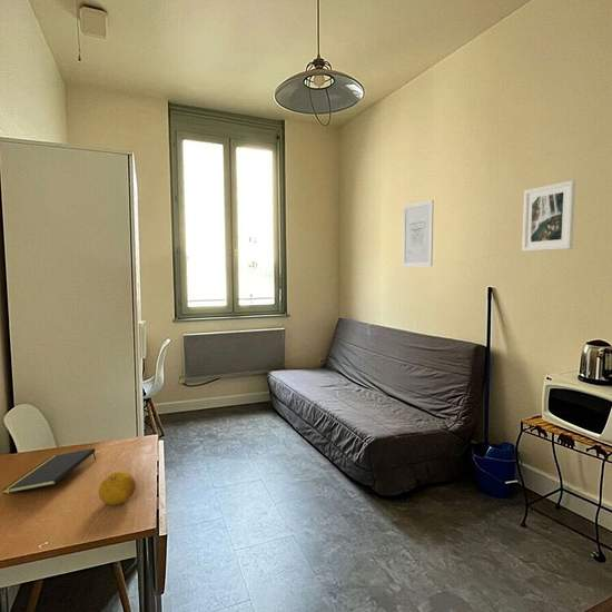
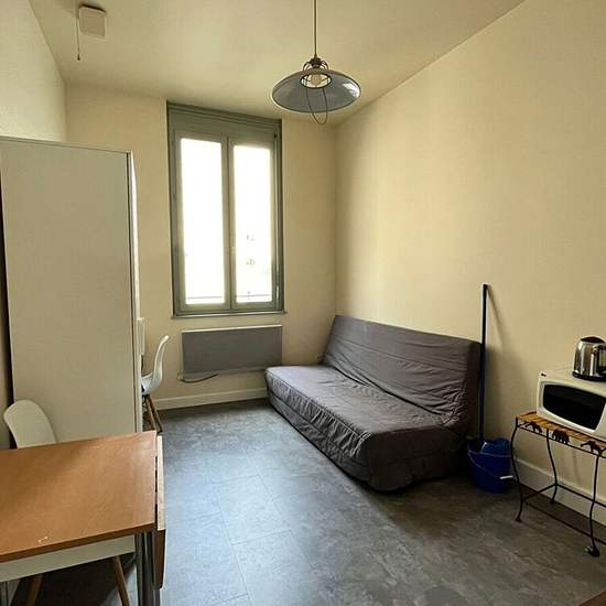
- notepad (52, 468)
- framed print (546, 218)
- wall art (416, 235)
- fruit (118, 487)
